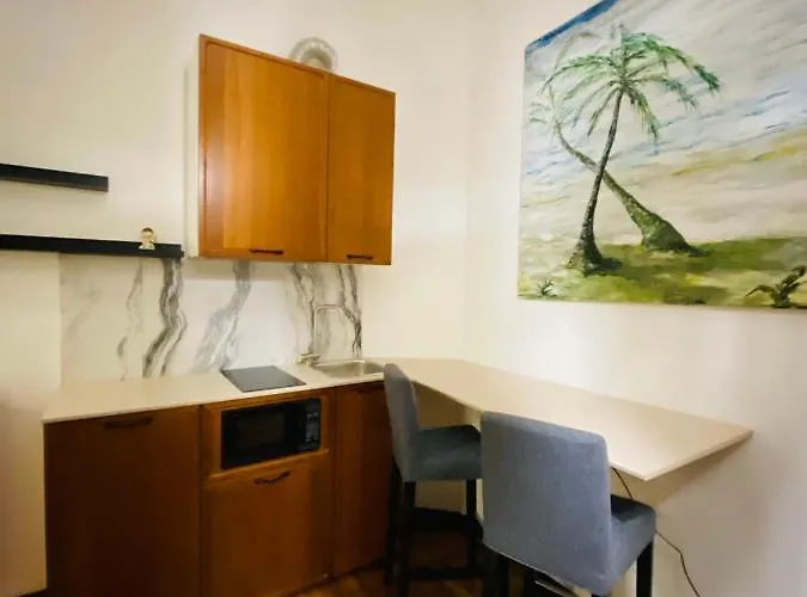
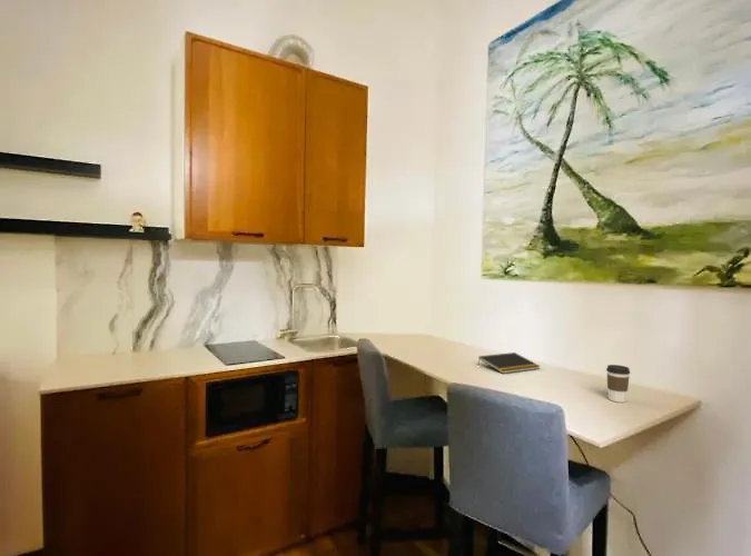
+ coffee cup (617, 383)
+ notepad (508, 361)
